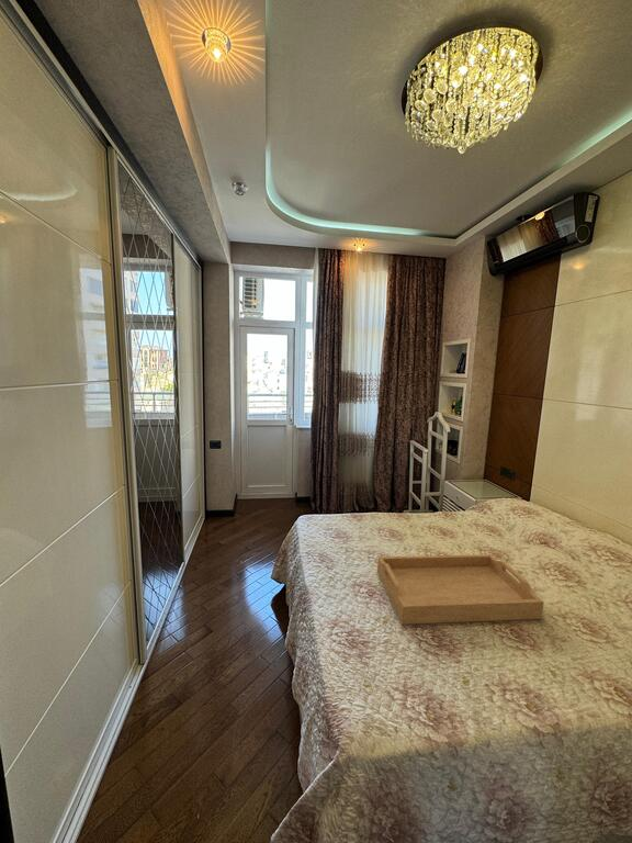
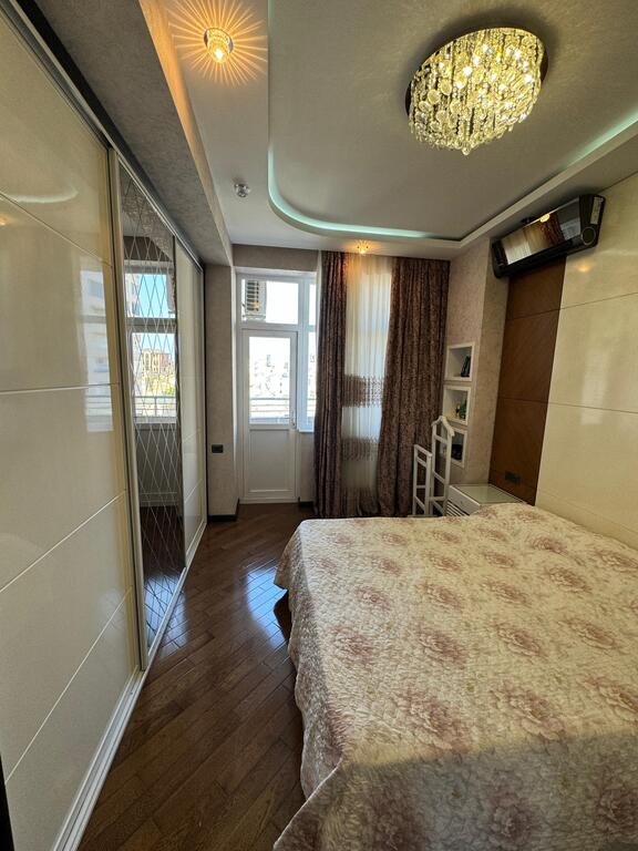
- serving tray (452, 582)
